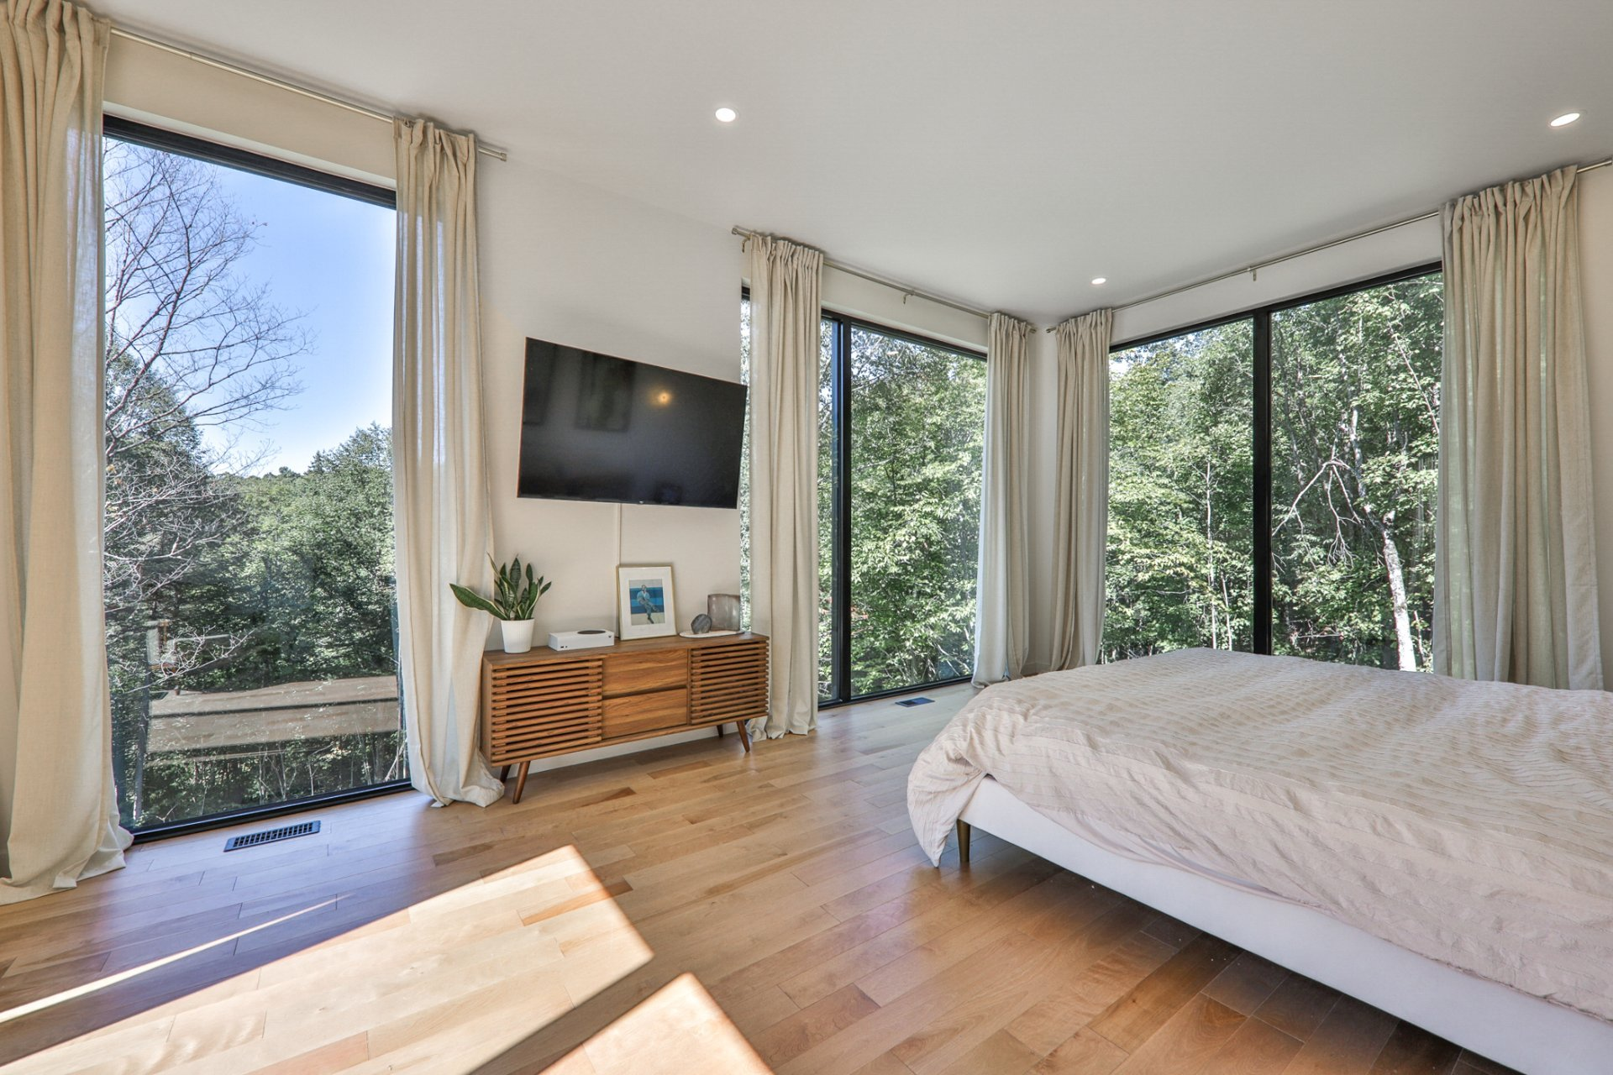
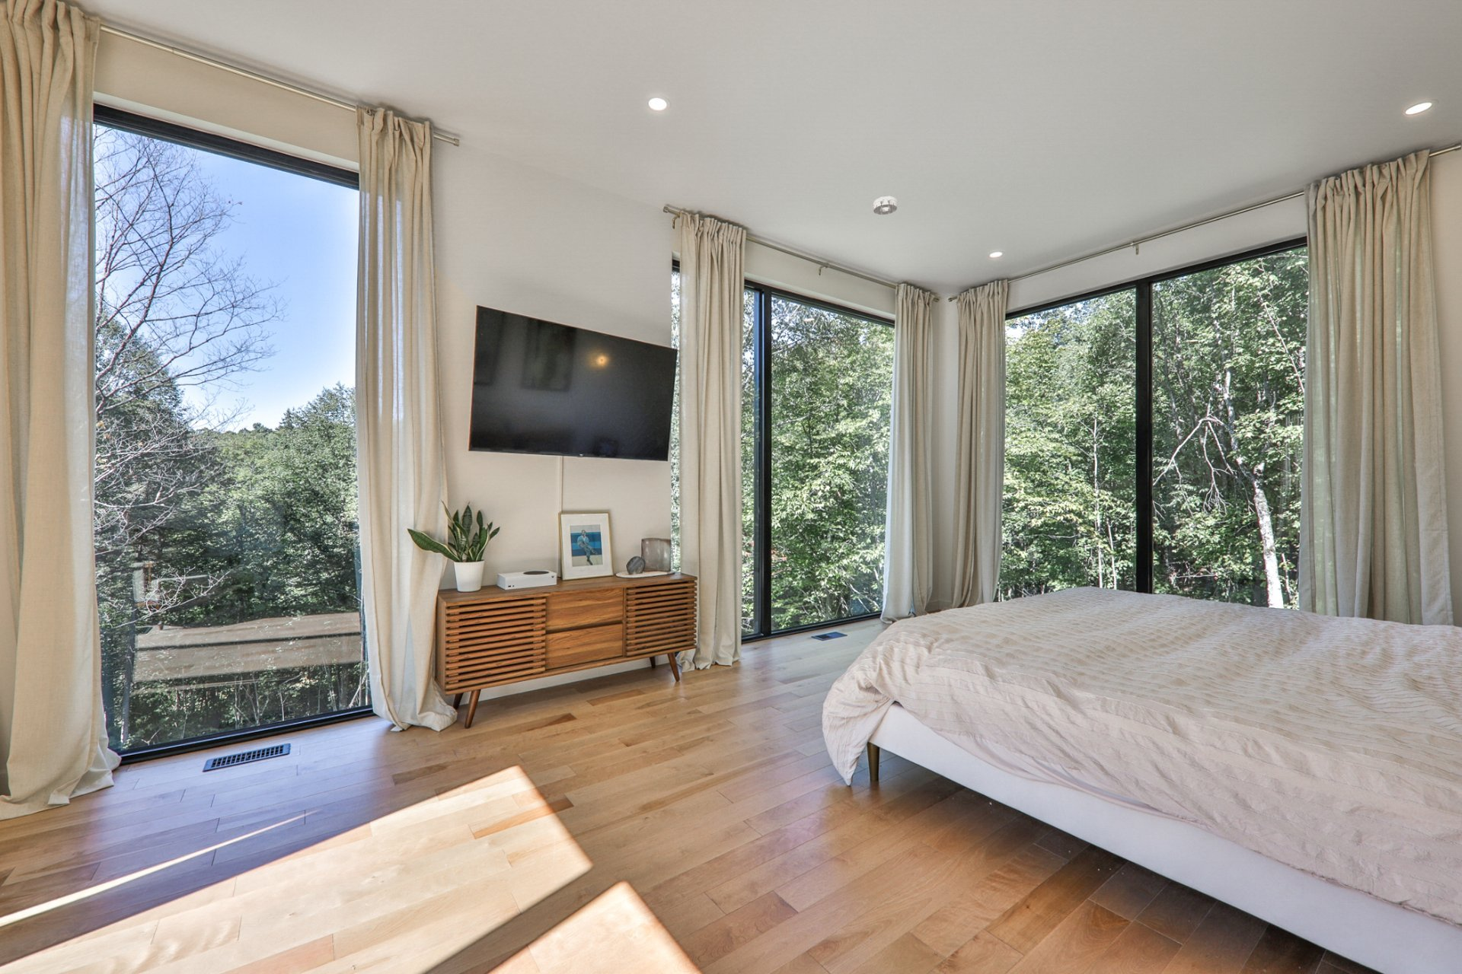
+ smoke detector (884, 204)
